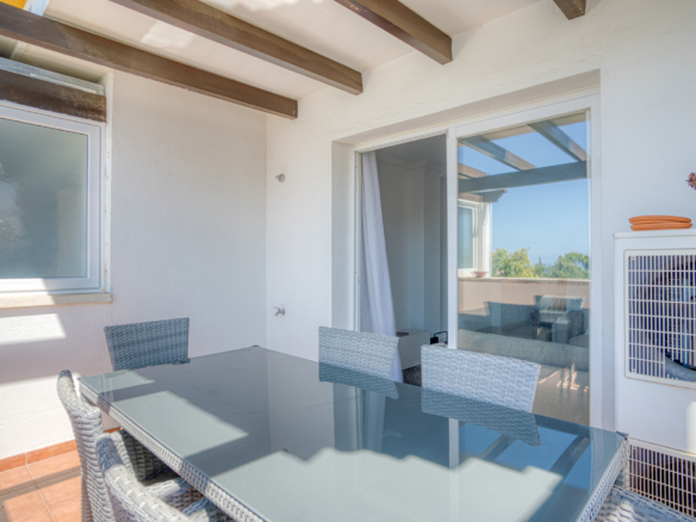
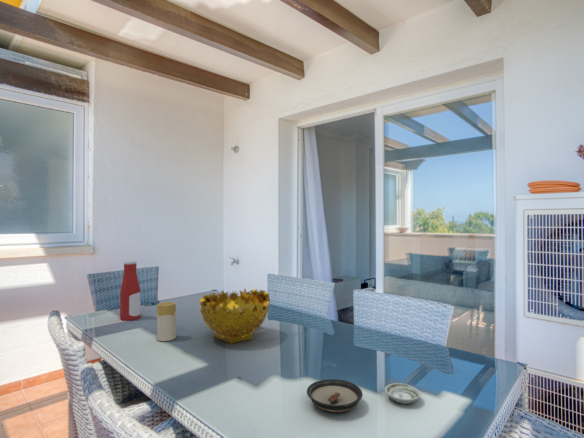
+ decorative bowl (235, 315)
+ bottle (130, 289)
+ candle (166, 321)
+ saucer (334, 398)
+ saucer (402, 395)
